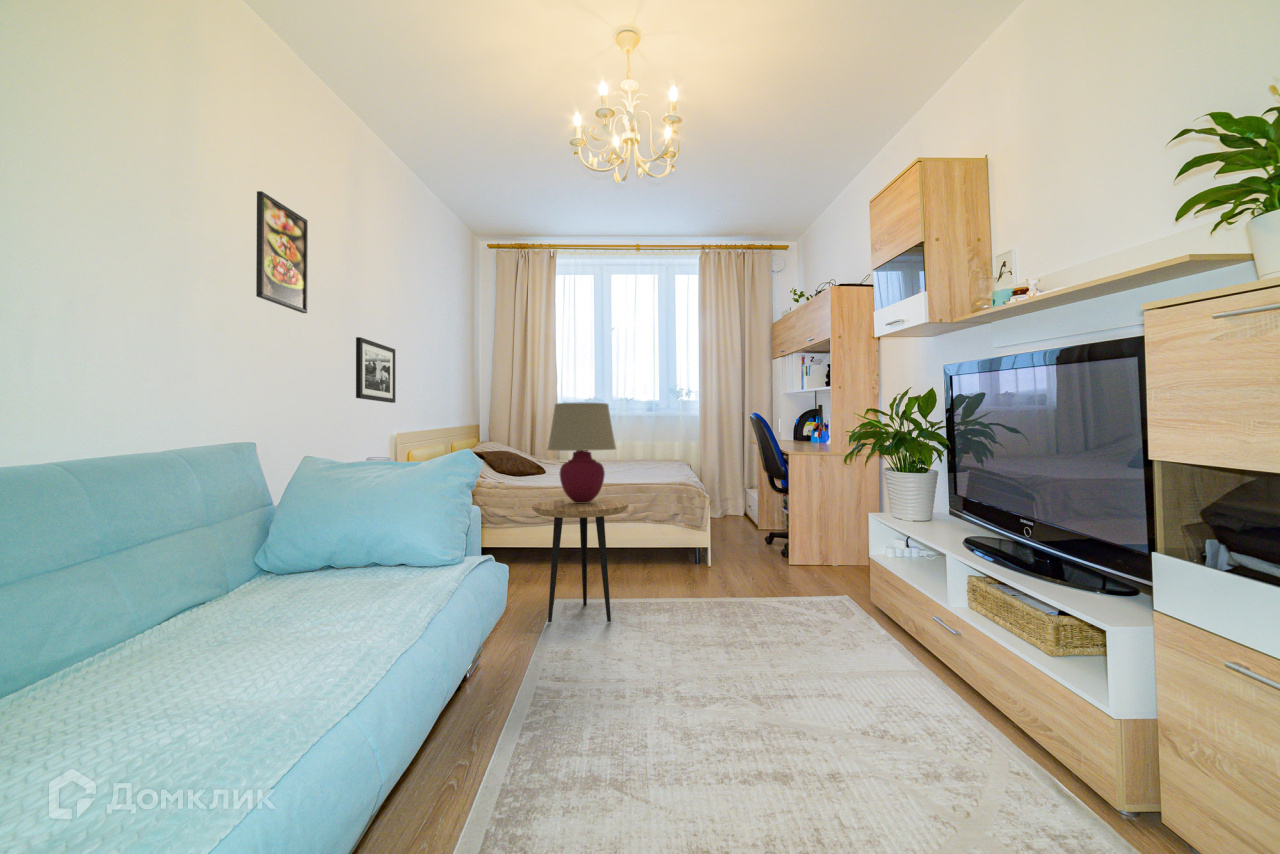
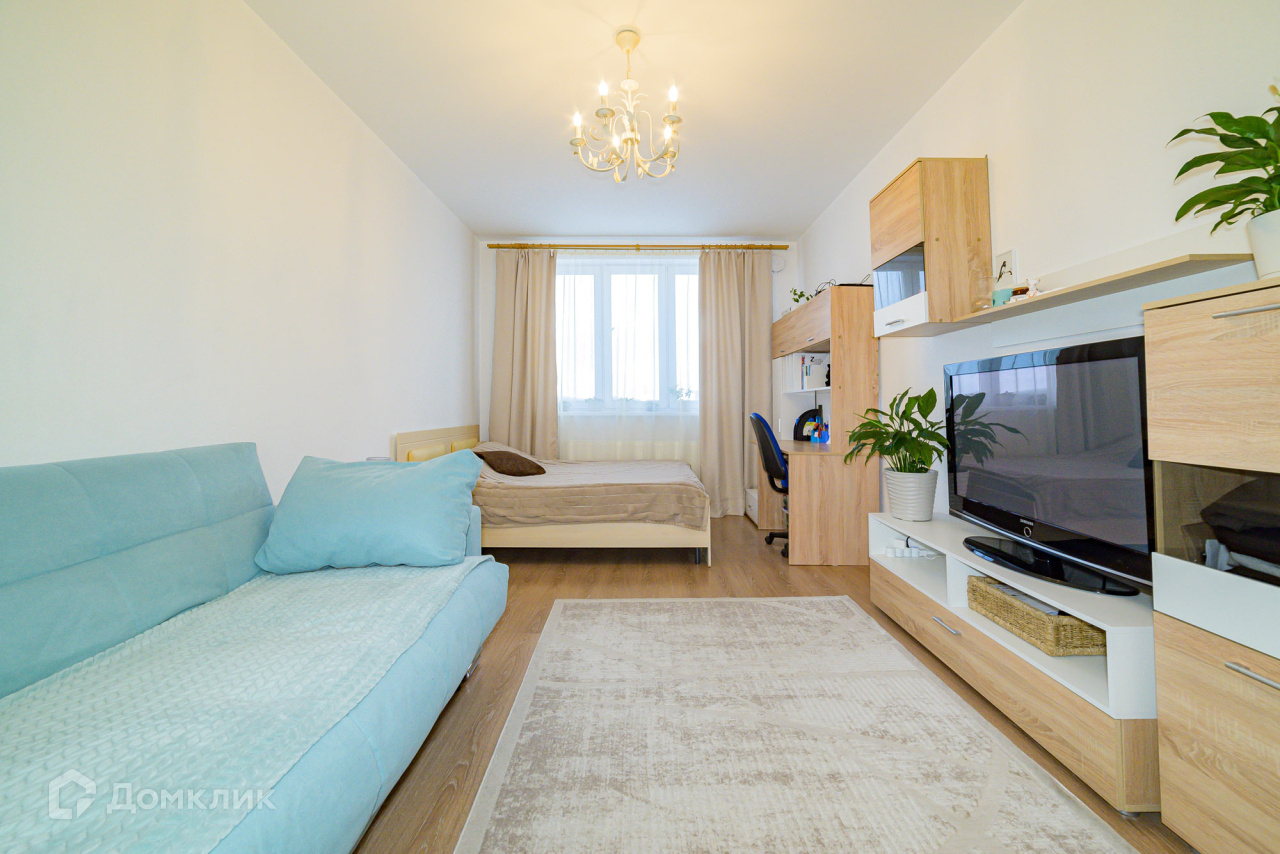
- table lamp (582, 452)
- side table (581, 559)
- picture frame (376, 372)
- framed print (283, 255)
